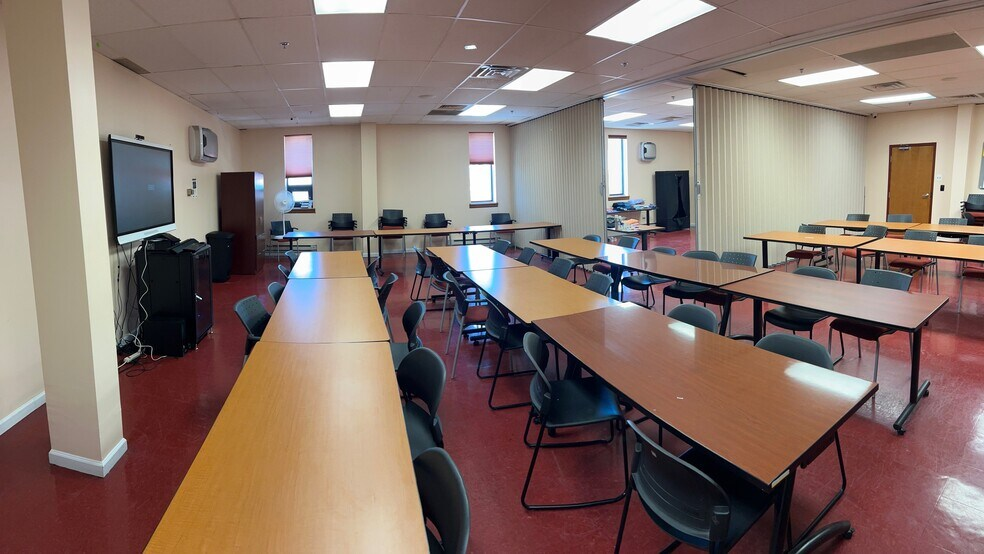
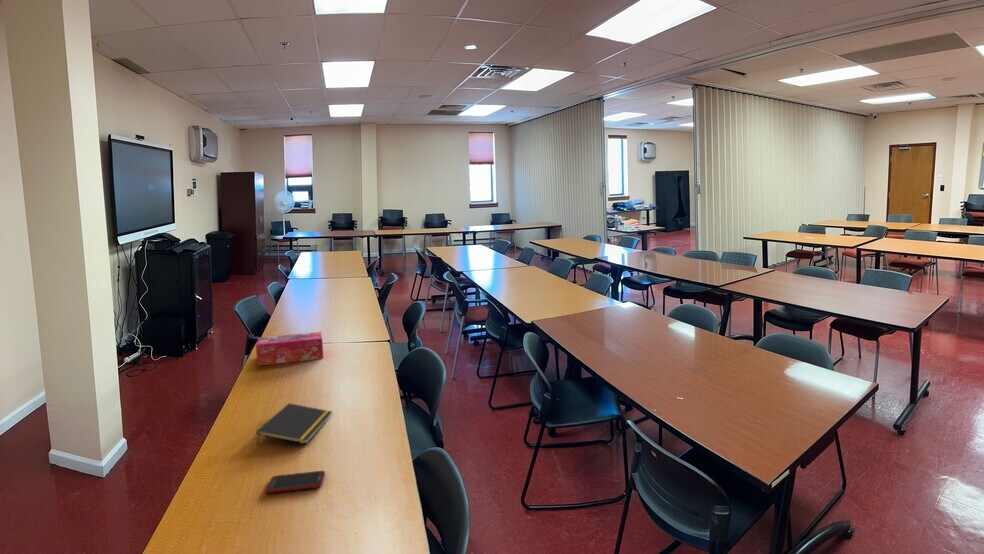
+ notepad (297, 422)
+ cell phone (296, 481)
+ tissue box (290, 347)
